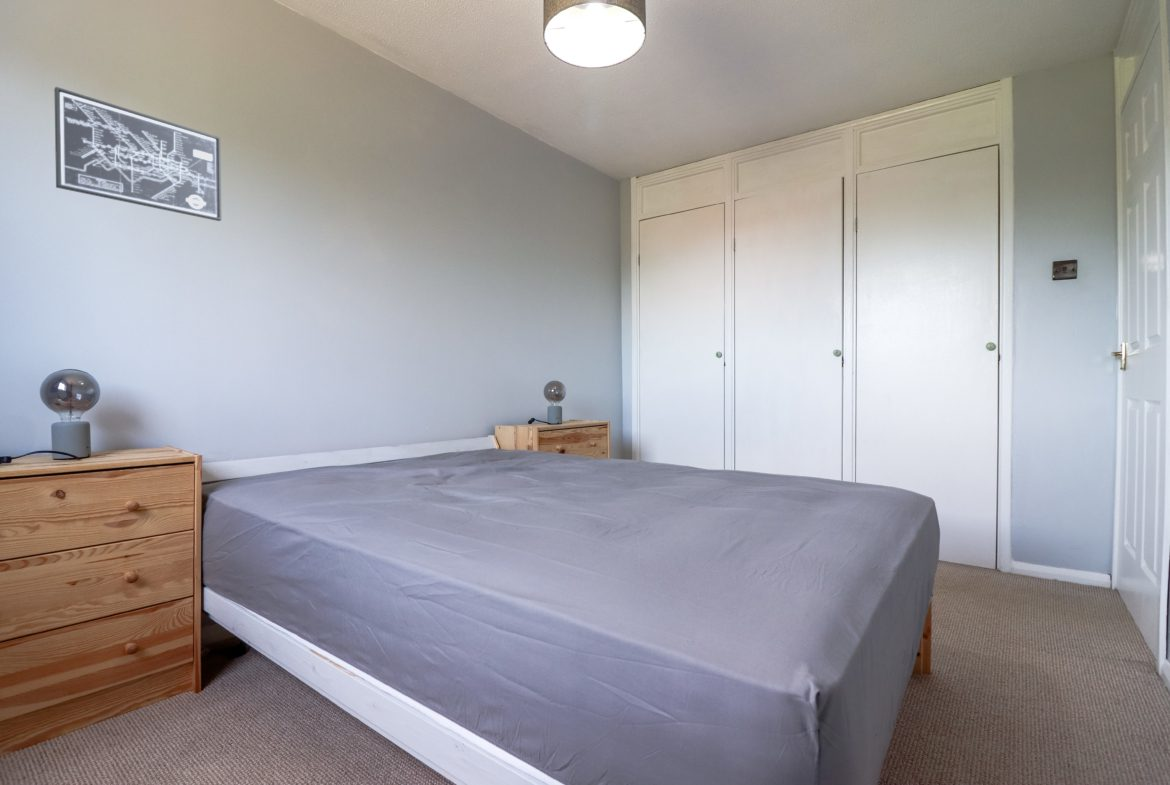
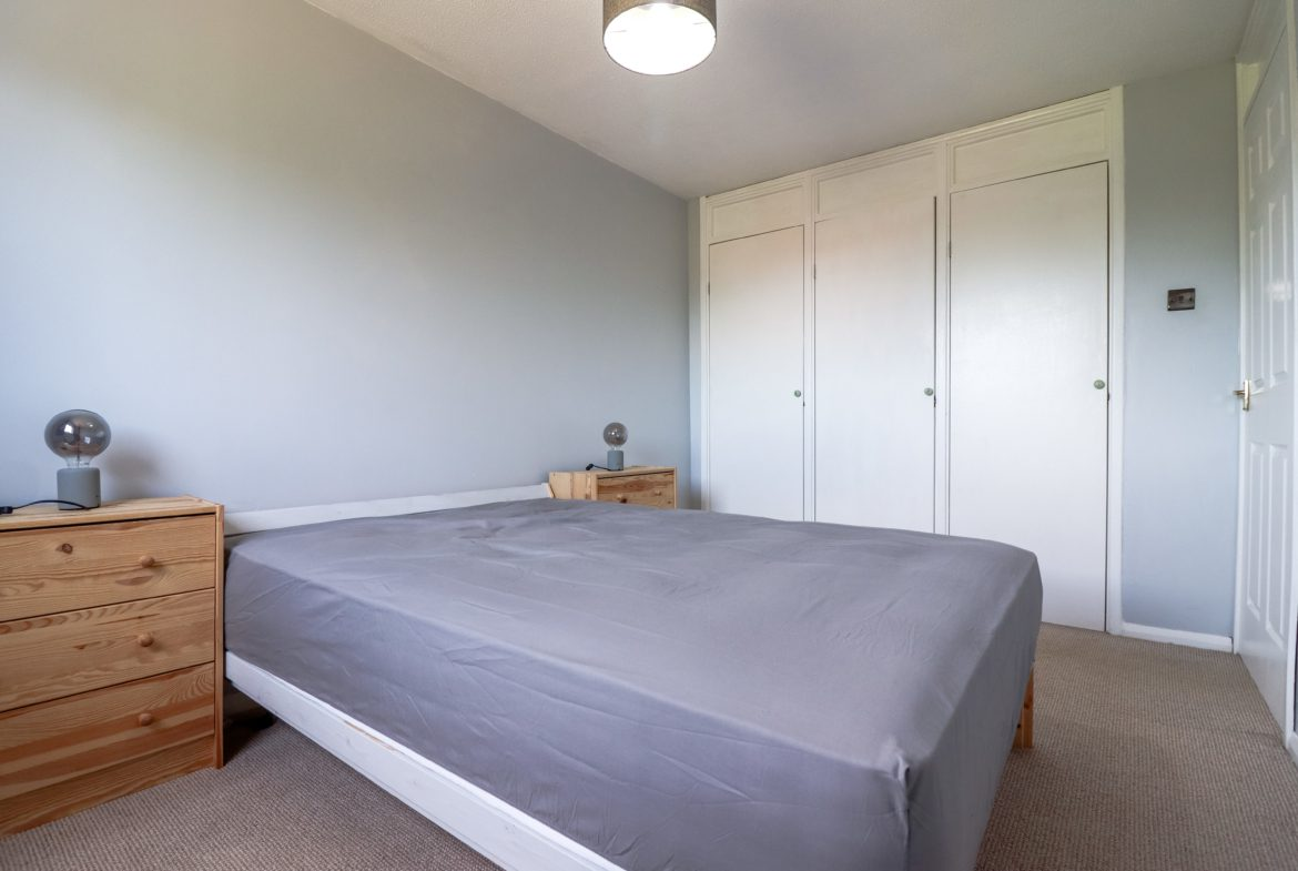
- wall art (145, 160)
